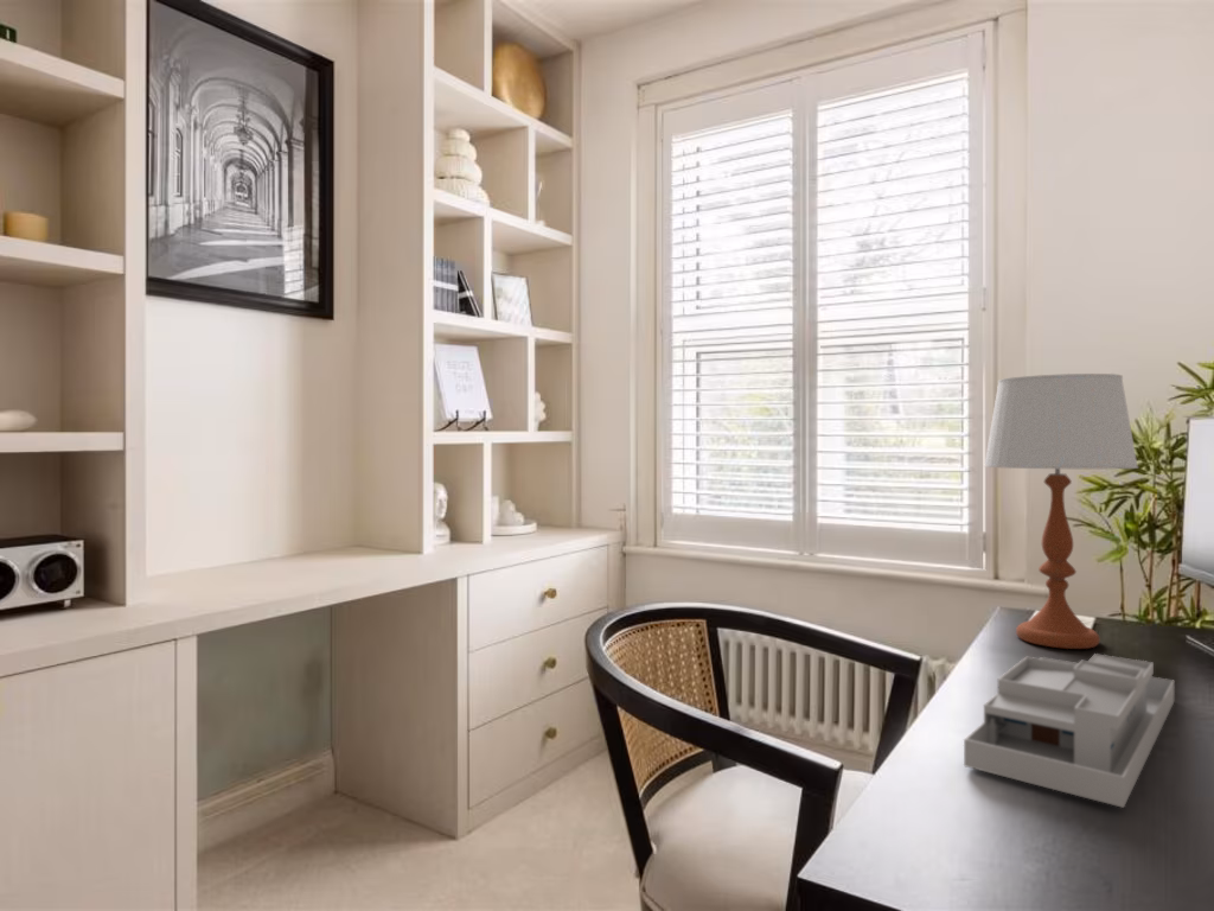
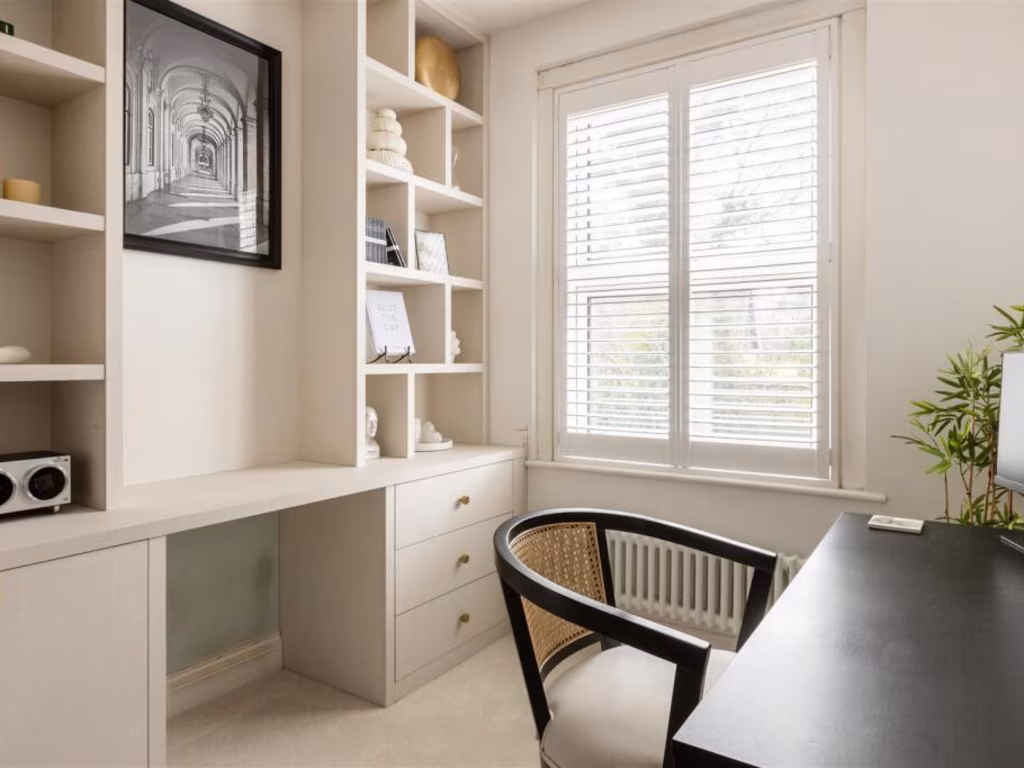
- desk organizer (1080, 700)
- table lamp (1056, 509)
